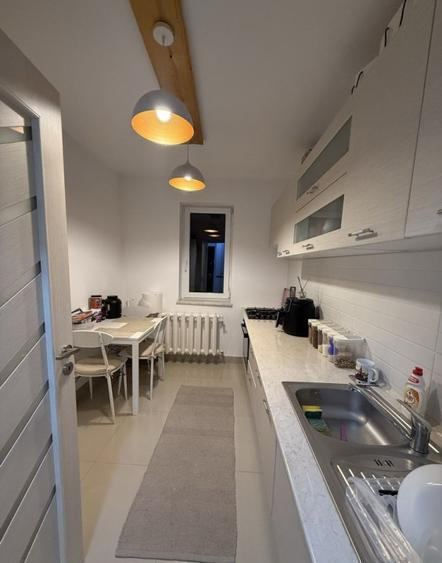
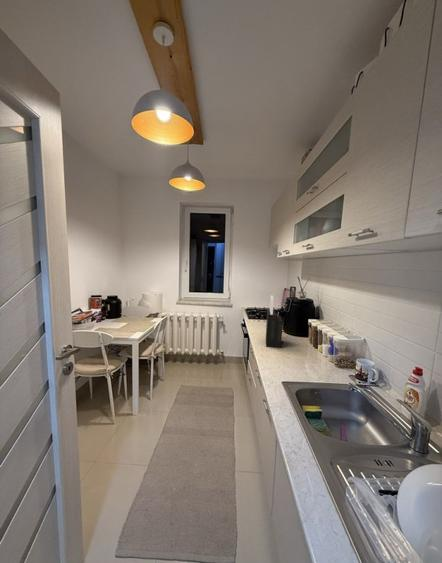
+ knife block (275, 320)
